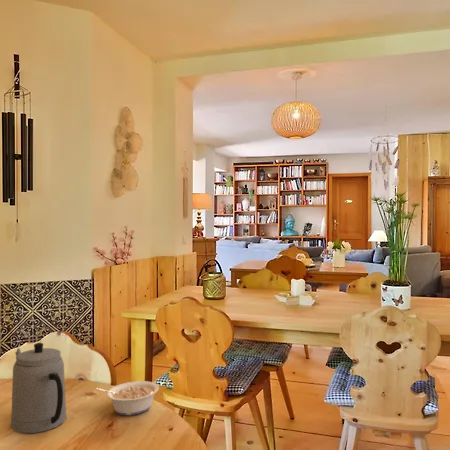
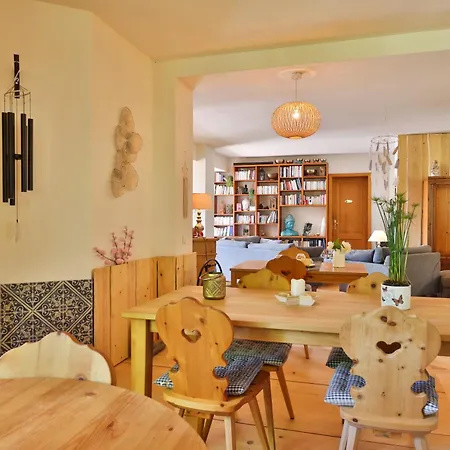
- teapot (37, 381)
- legume (131, 397)
